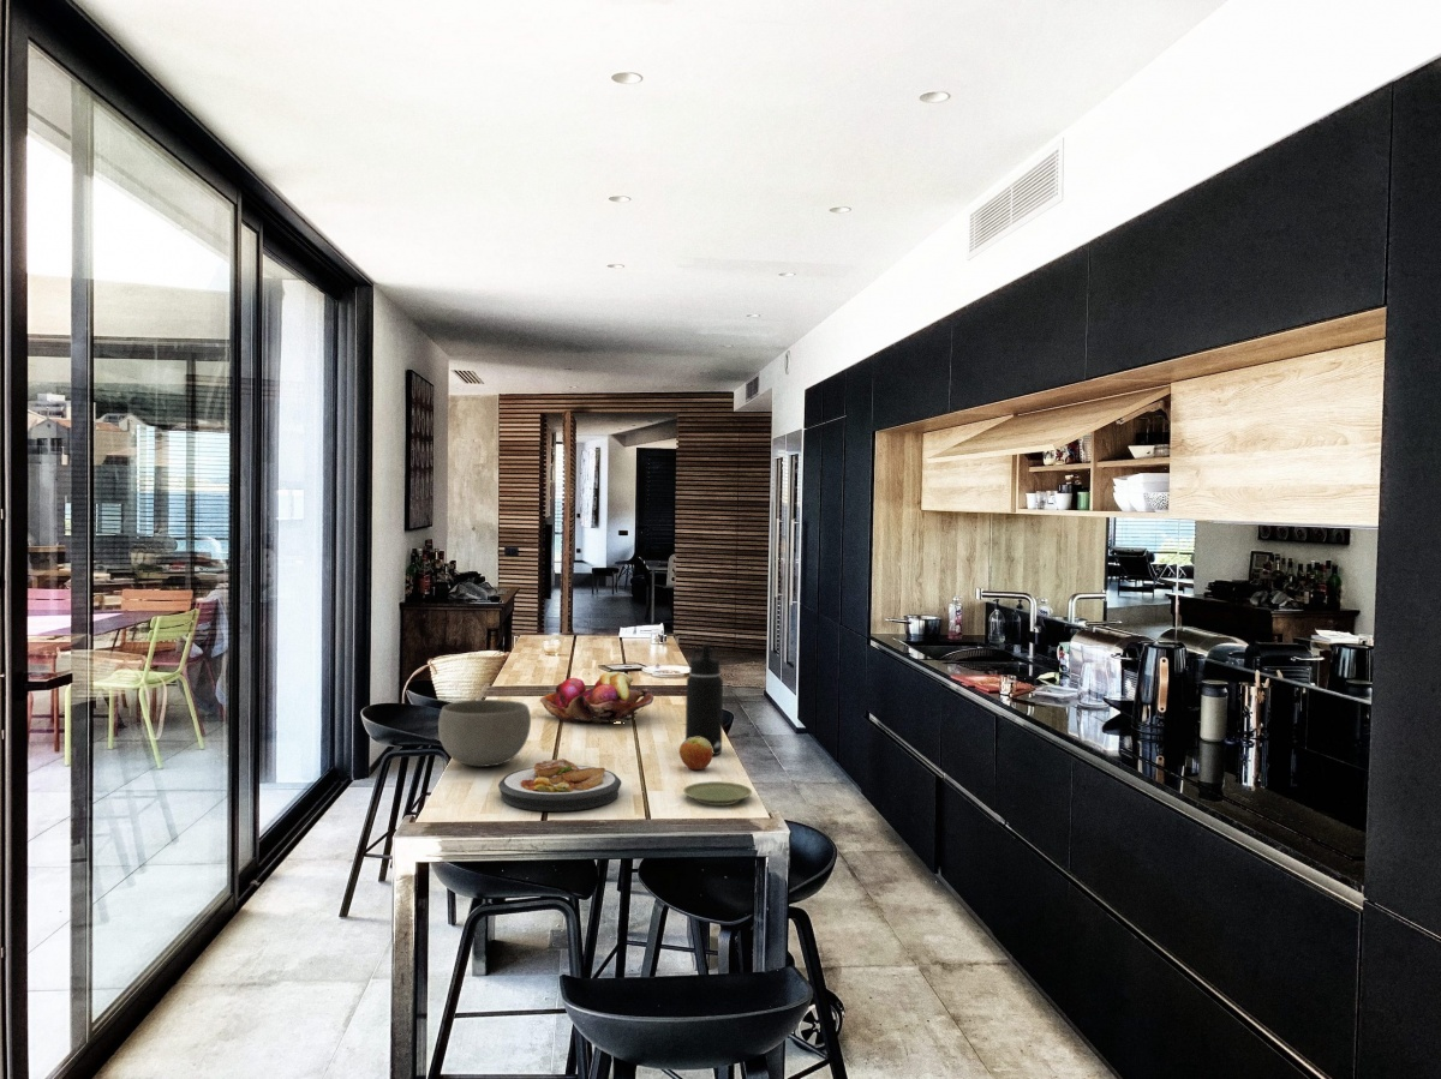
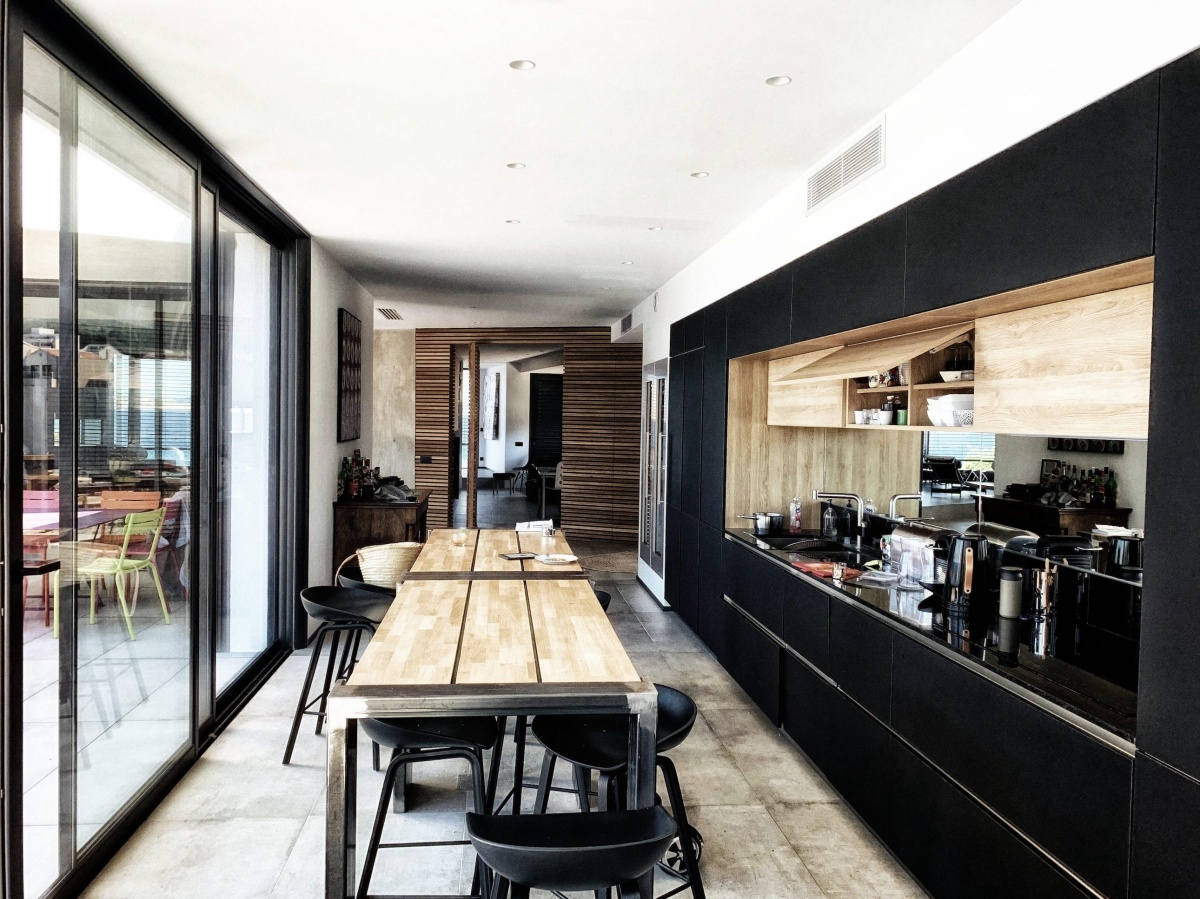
- bowl (483, 733)
- fruit basket (599, 696)
- apple (695, 753)
- plate (717, 795)
- plate (560, 781)
- water bottle (704, 696)
